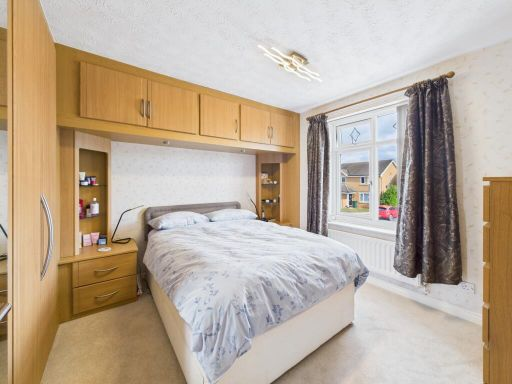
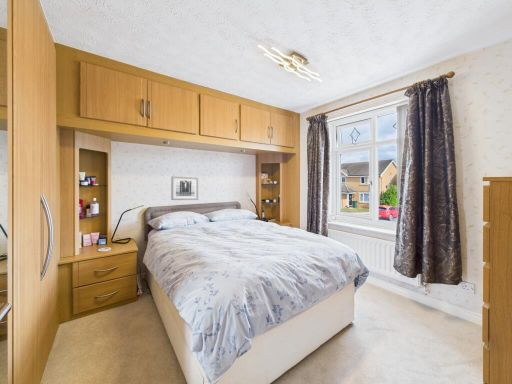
+ wall art (185, 188)
